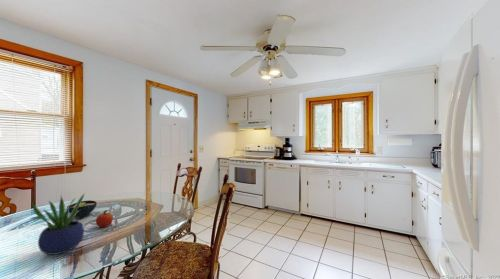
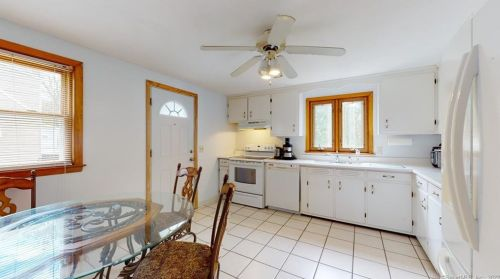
- bowl (82, 208)
- fruit (104, 218)
- potted plant (61, 224)
